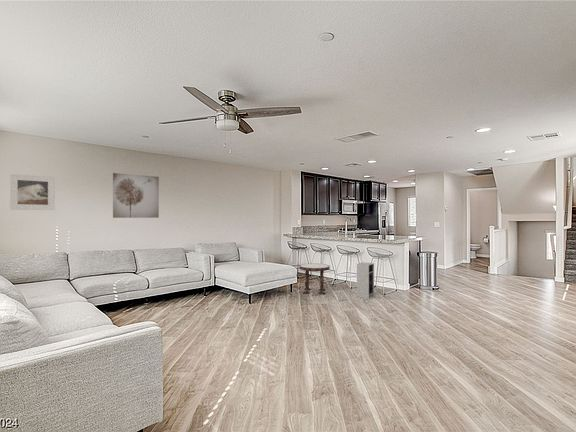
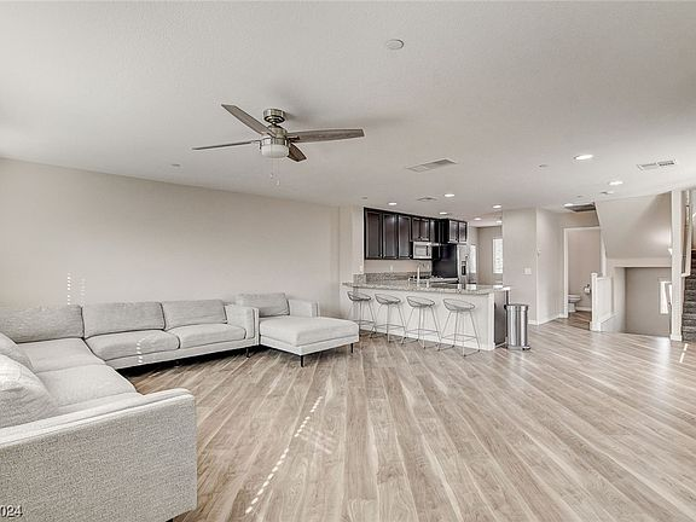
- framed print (33, 192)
- side table (308, 278)
- wall art (136, 196)
- speaker (365, 279)
